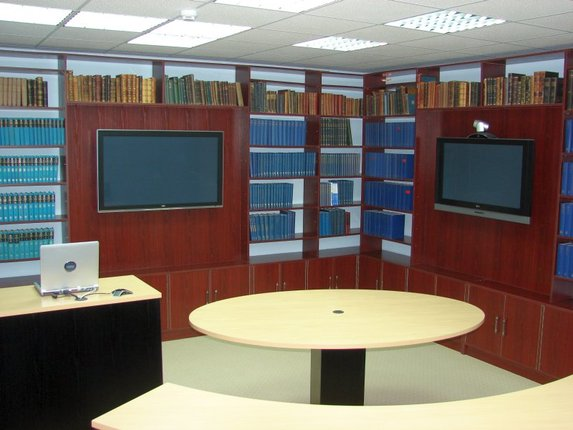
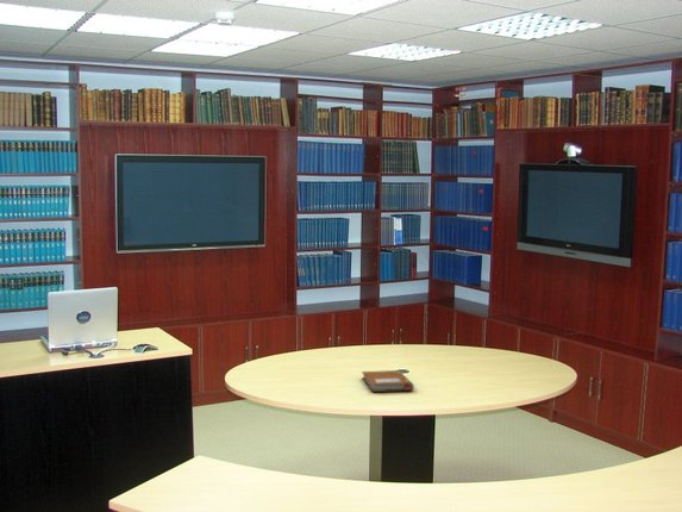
+ notebook (387, 381)
